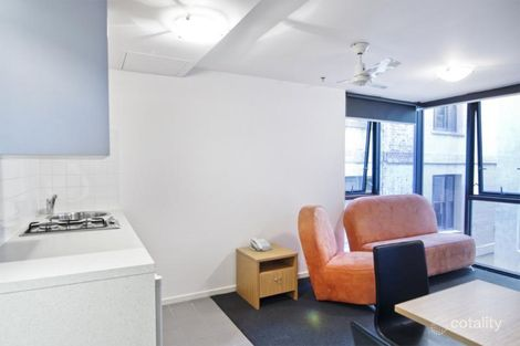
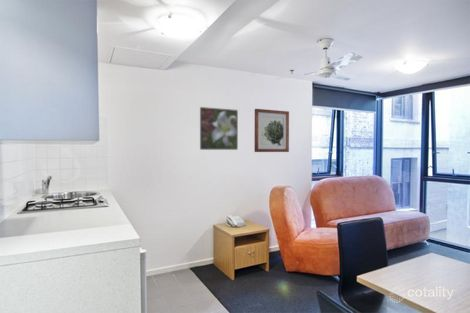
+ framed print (219, 129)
+ wall art (272, 131)
